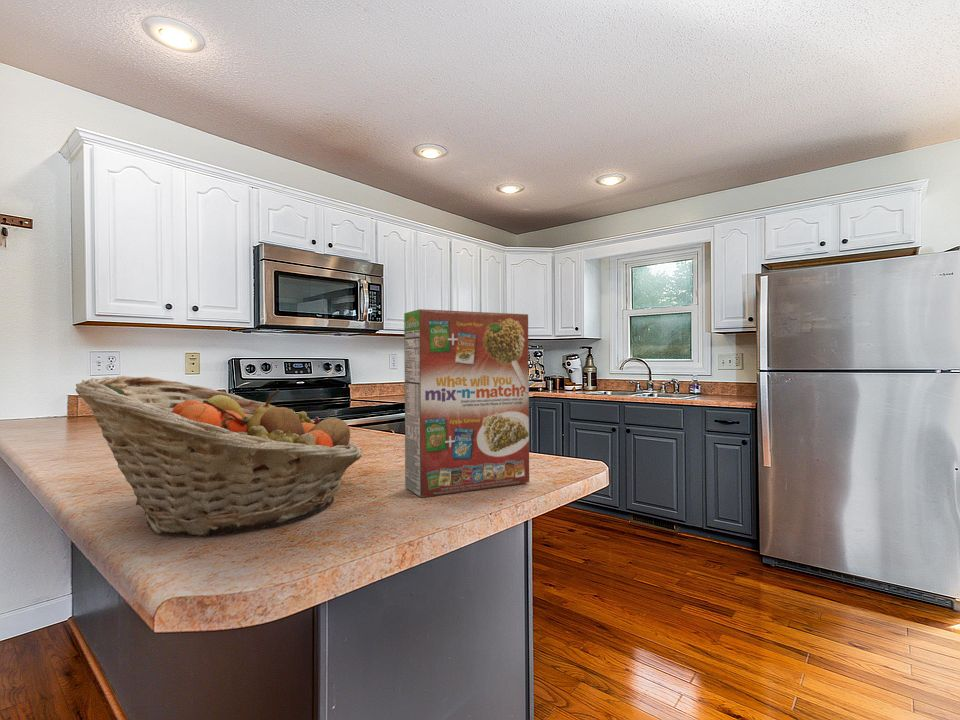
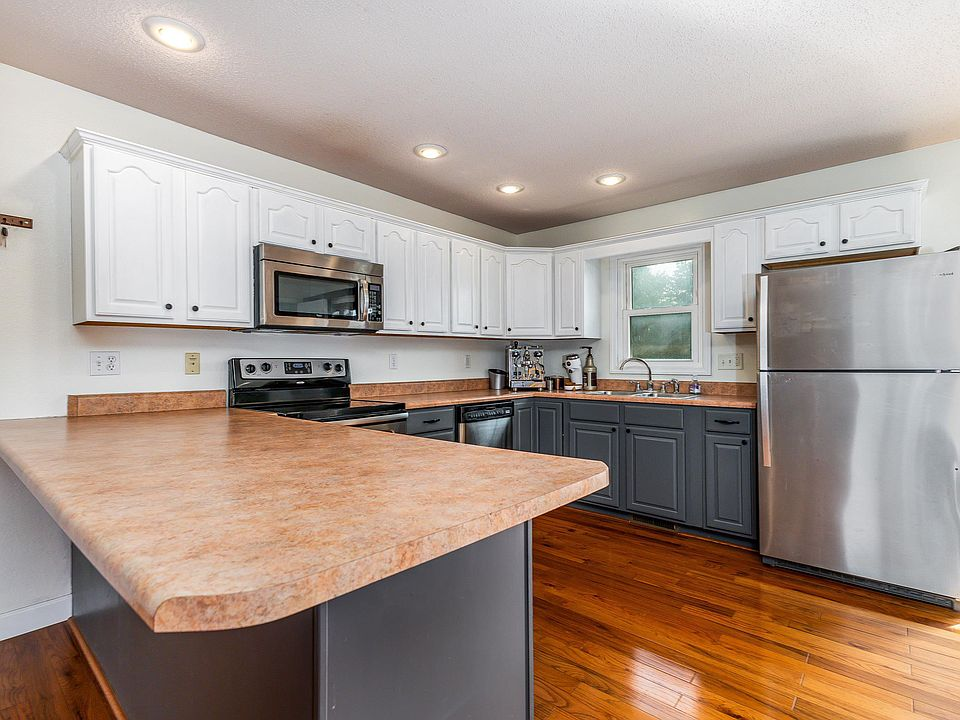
- fruit basket (234, 438)
- cereal box (467, 399)
